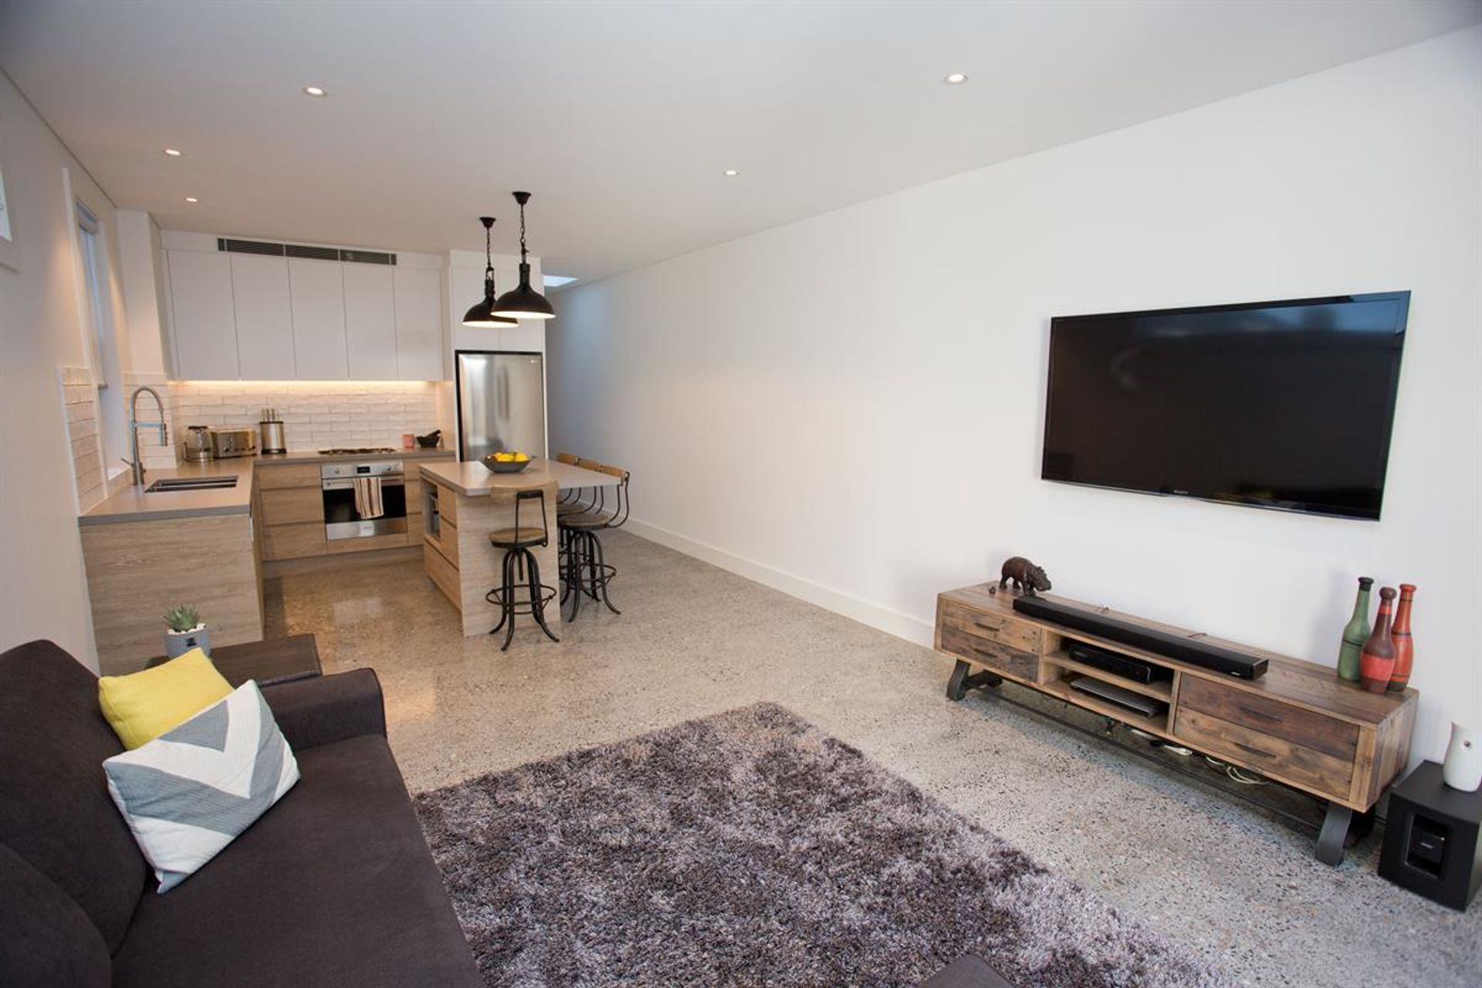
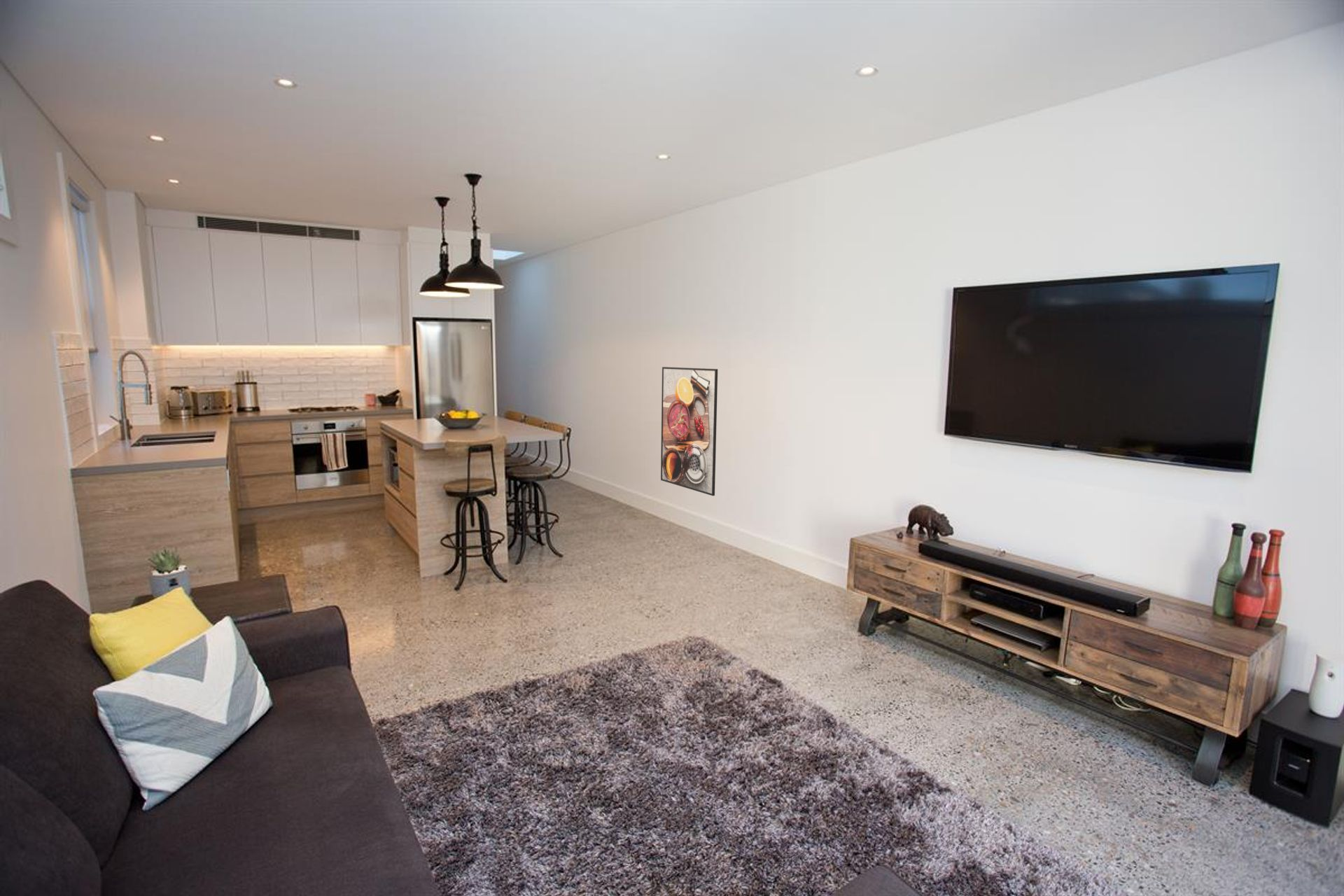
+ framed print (687, 428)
